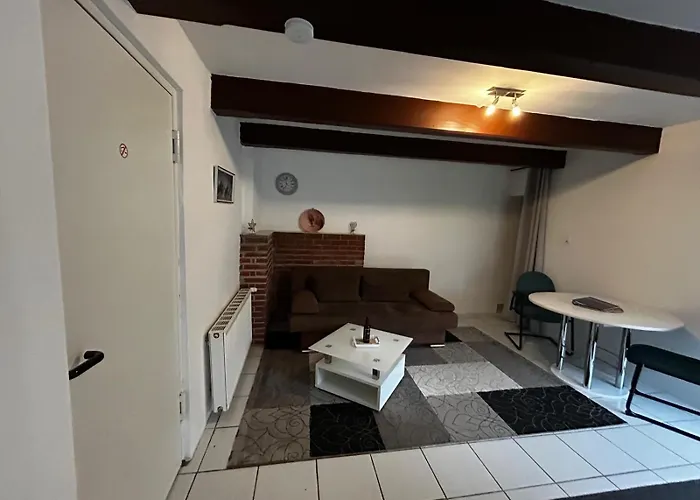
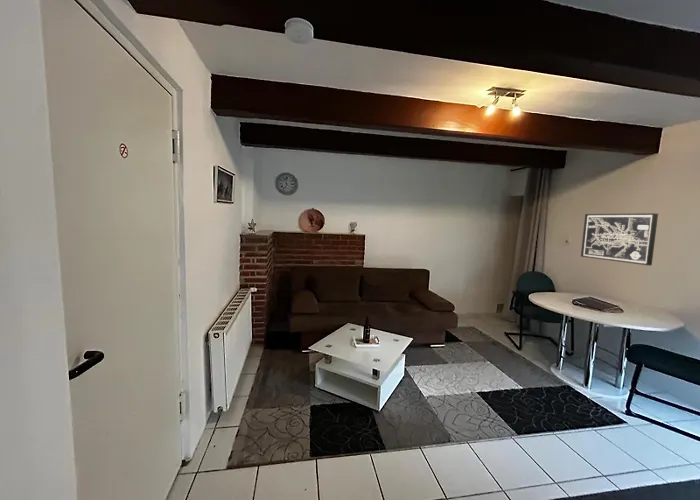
+ wall art (615, 237)
